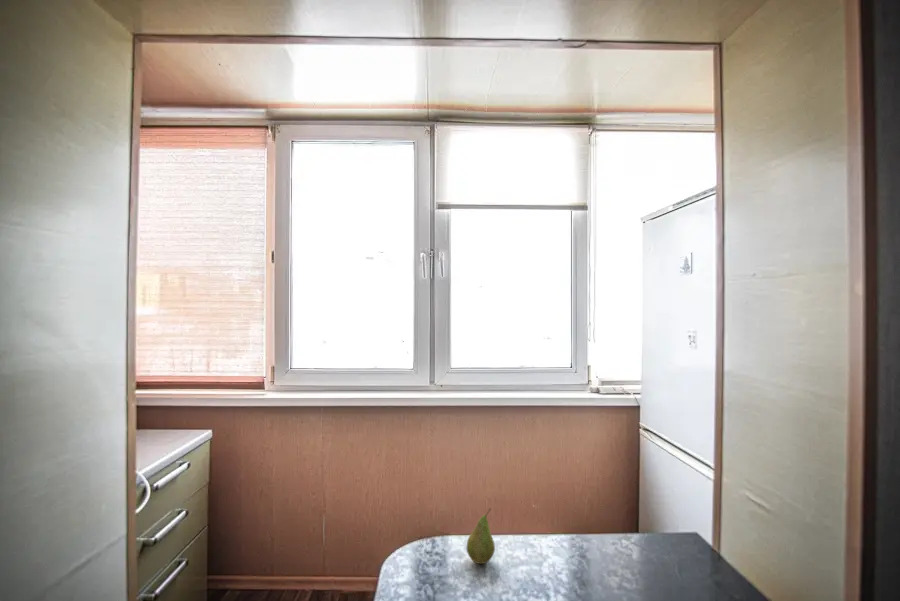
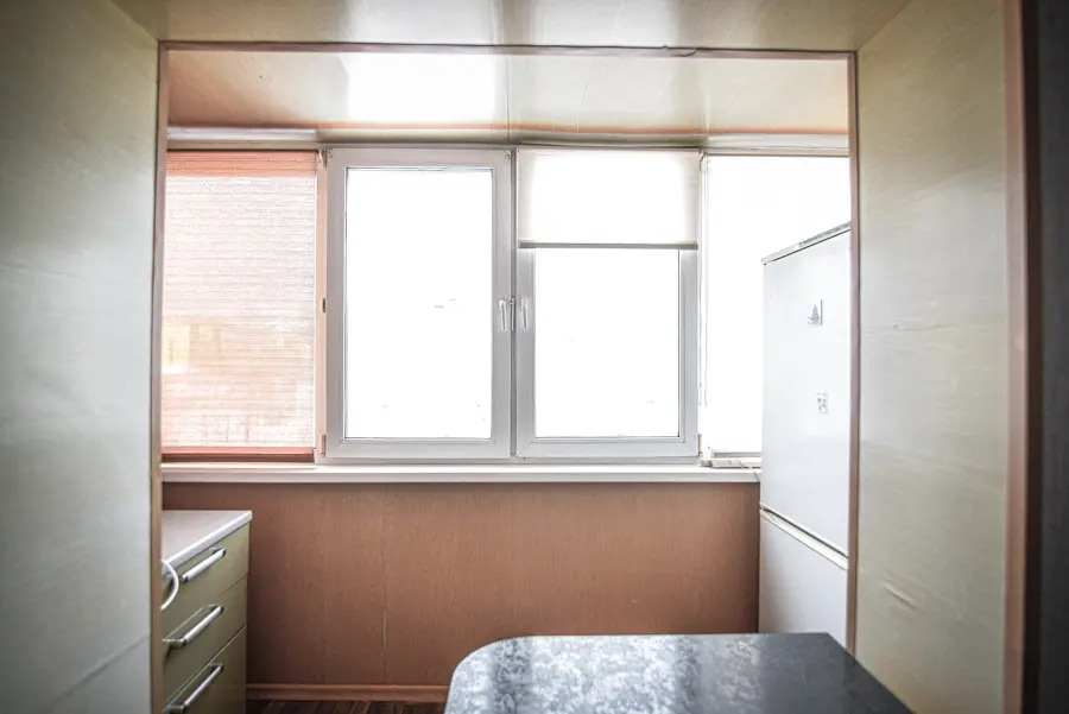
- fruit (480, 535)
